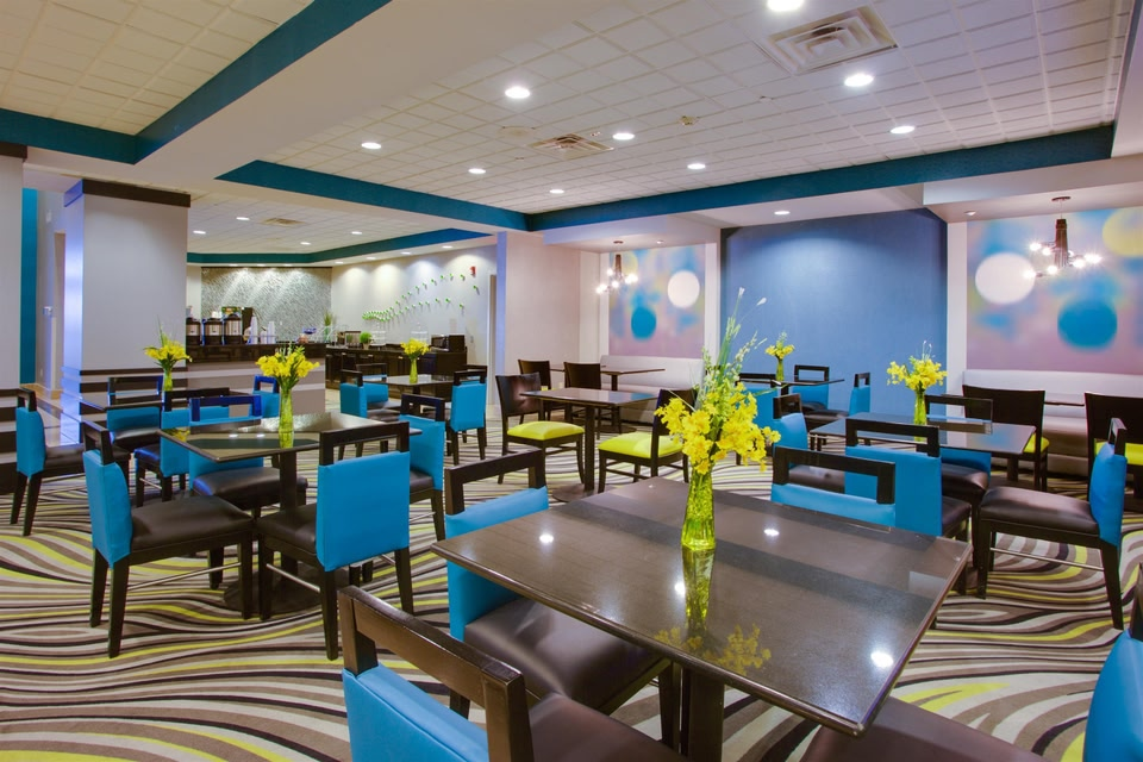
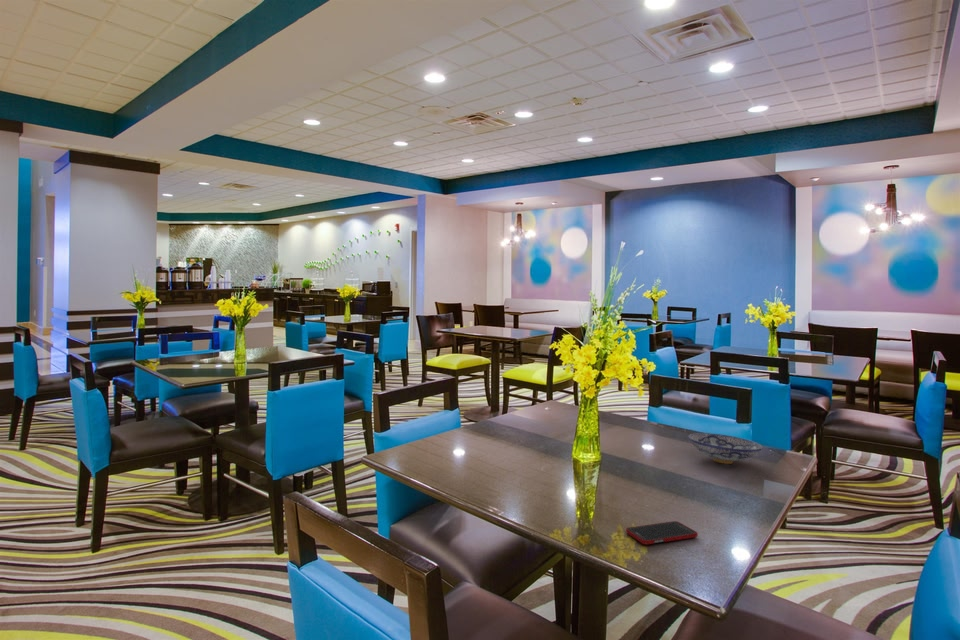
+ cell phone (661, 532)
+ bowl (724, 450)
